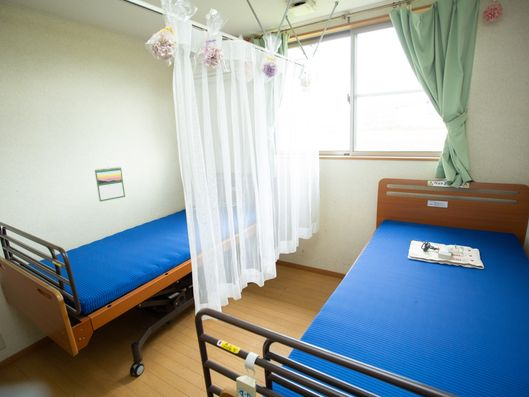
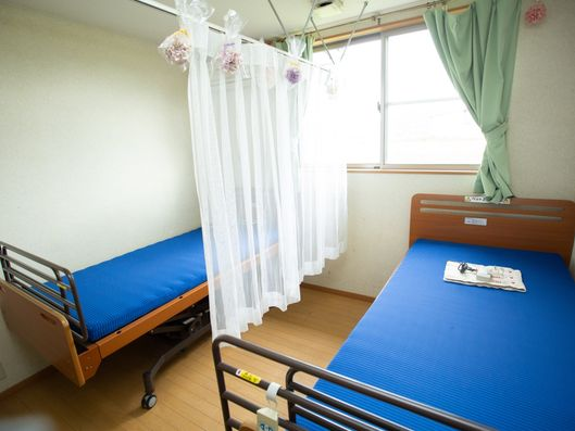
- calendar (110, 183)
